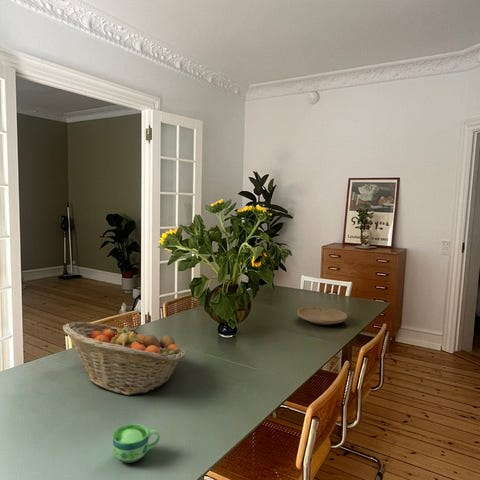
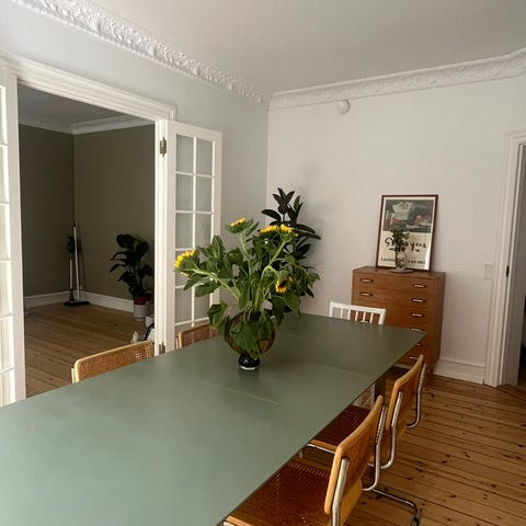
- fruit basket (124, 349)
- plate (321, 317)
- cup (136, 443)
